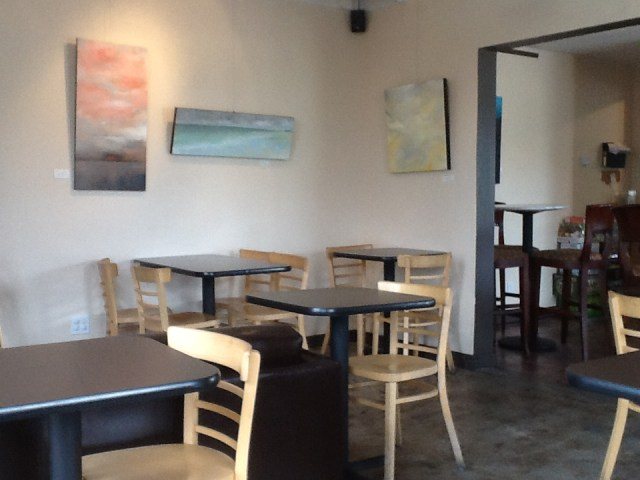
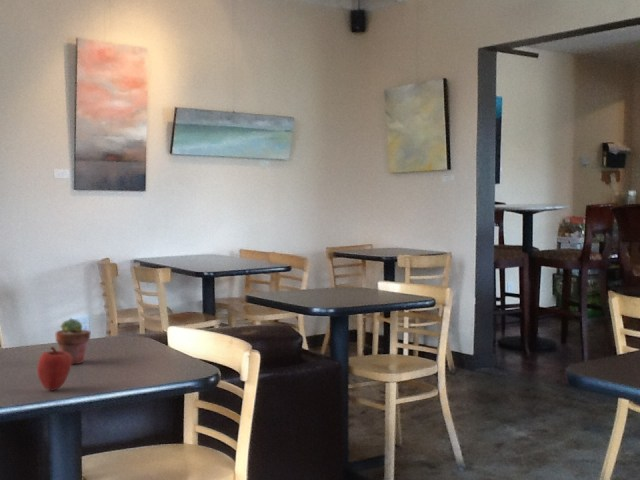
+ apple (54, 368)
+ potted succulent (72, 340)
